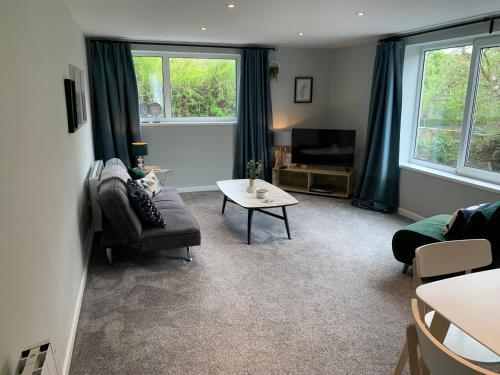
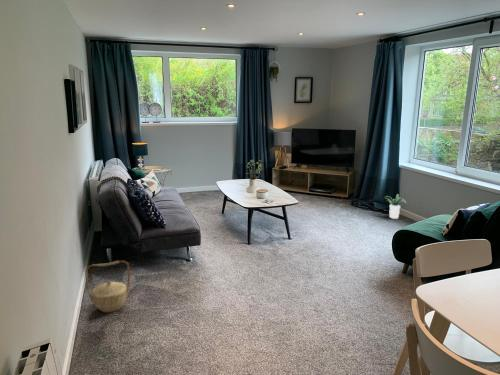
+ basket (108, 284)
+ potted plant (395, 206)
